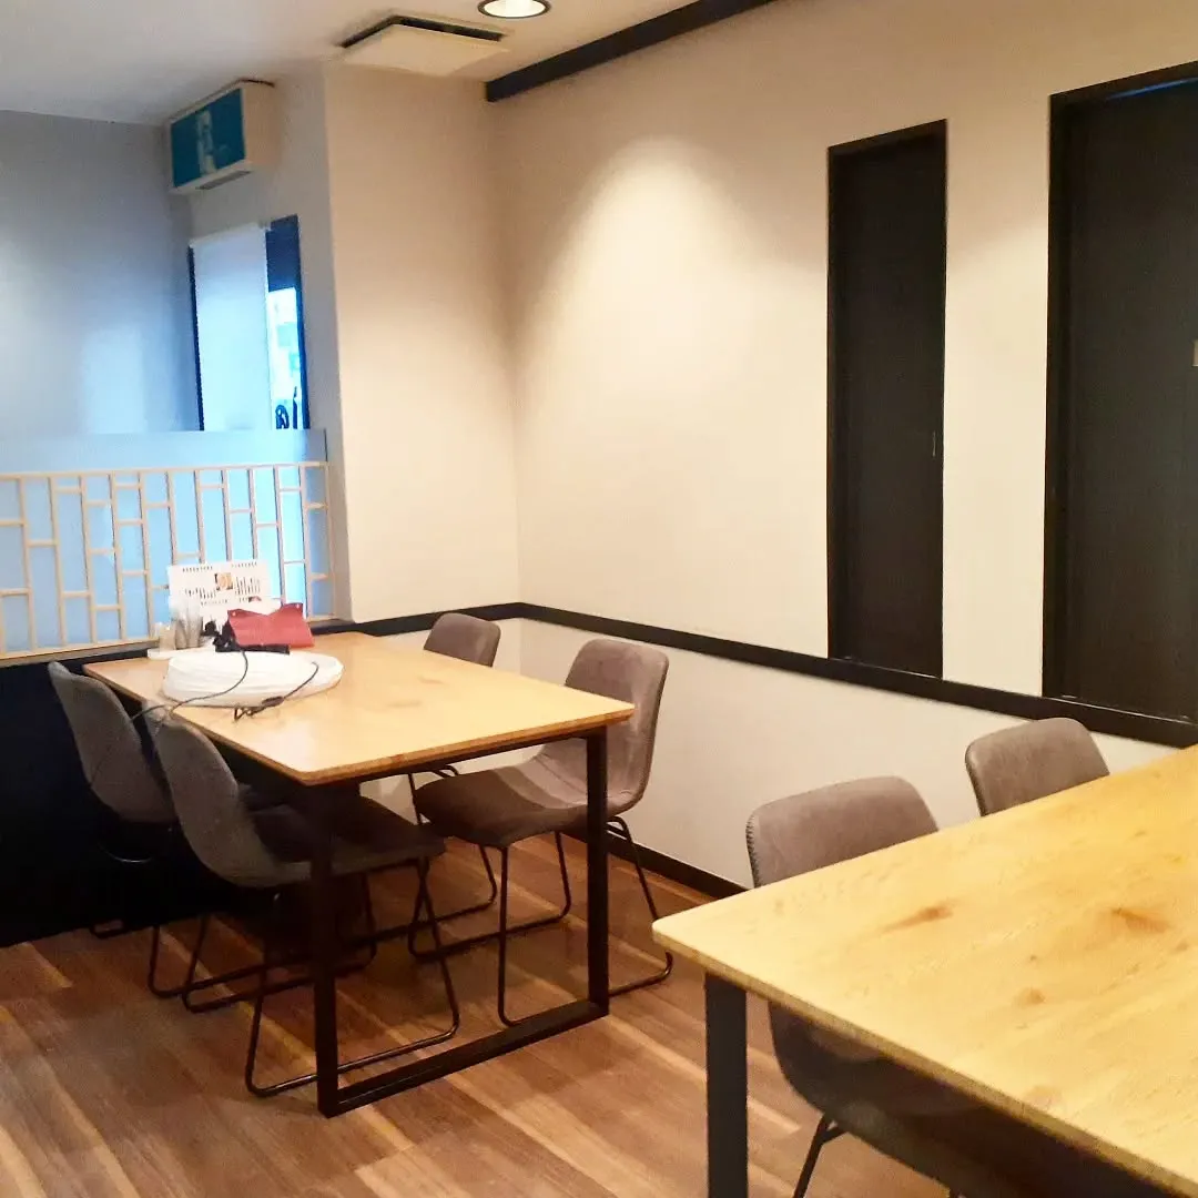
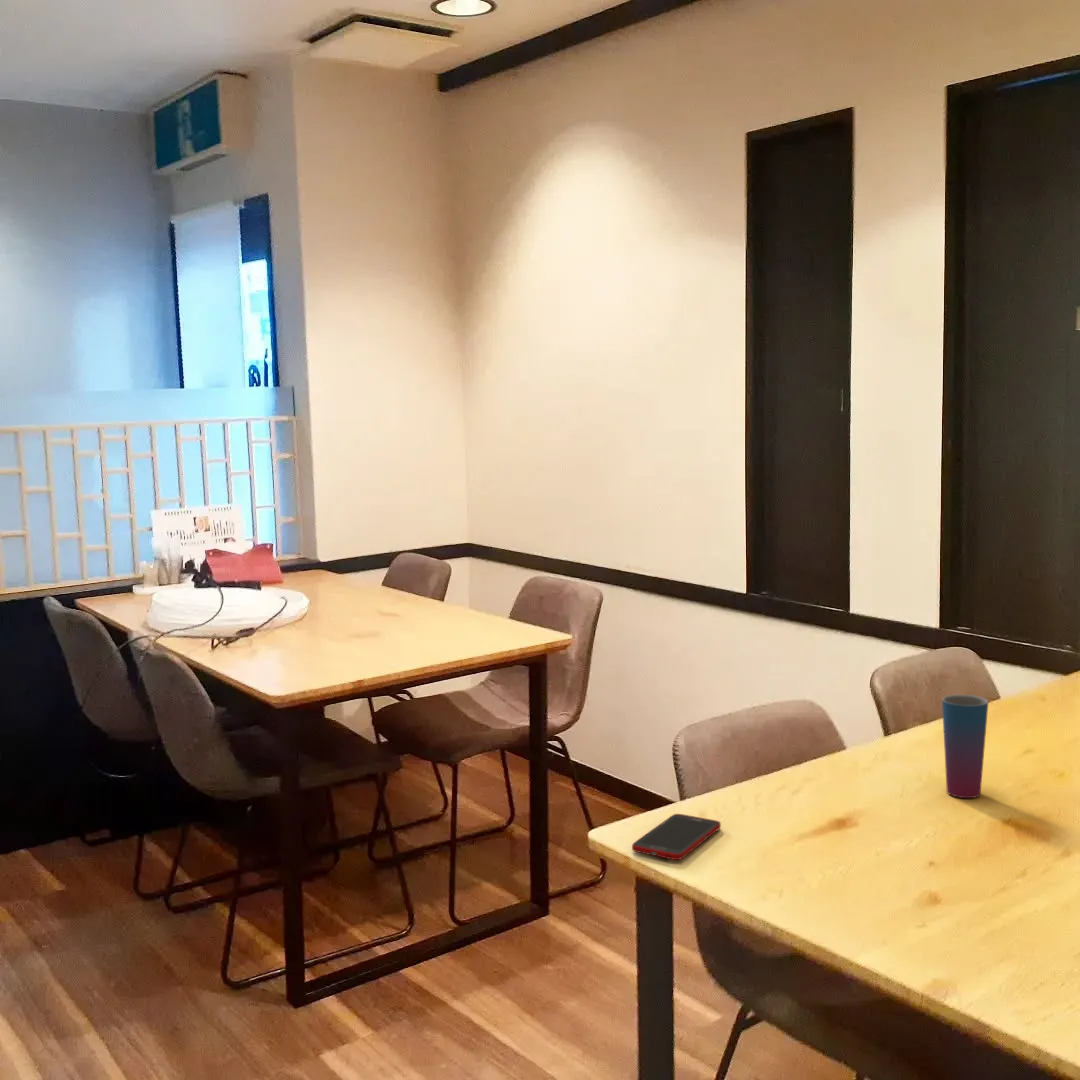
+ cup (964, 746)
+ cell phone (677, 836)
